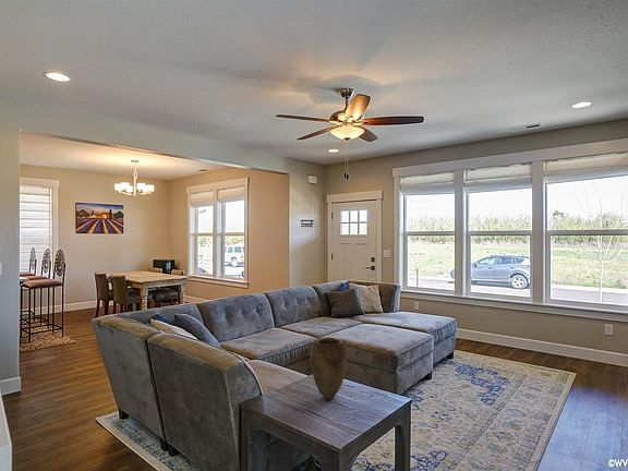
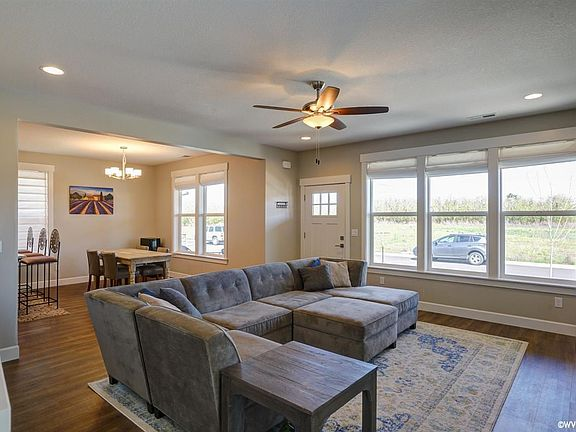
- vase (328, 369)
